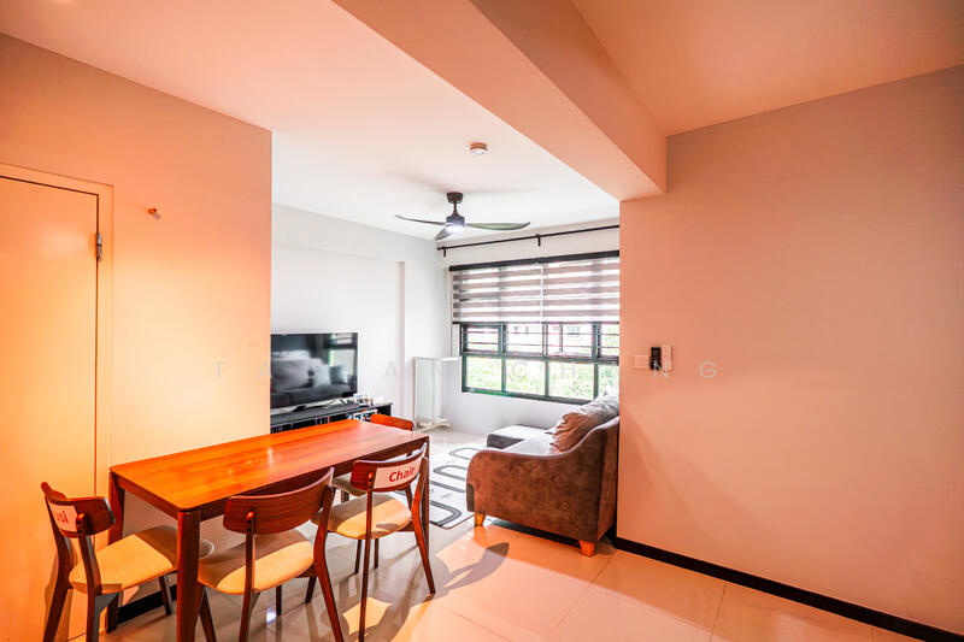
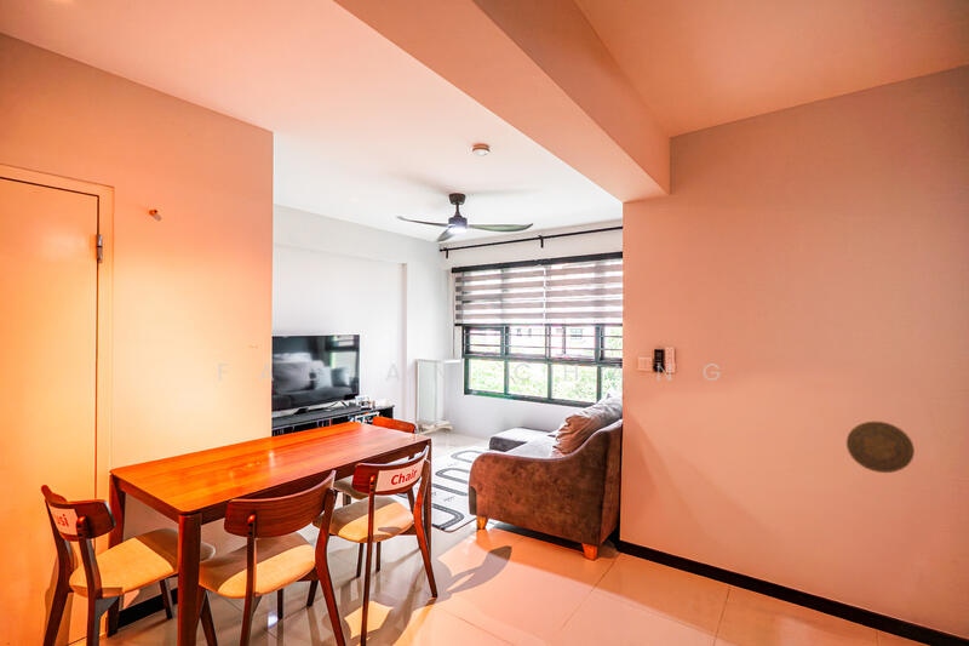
+ decorative plate (879, 447)
